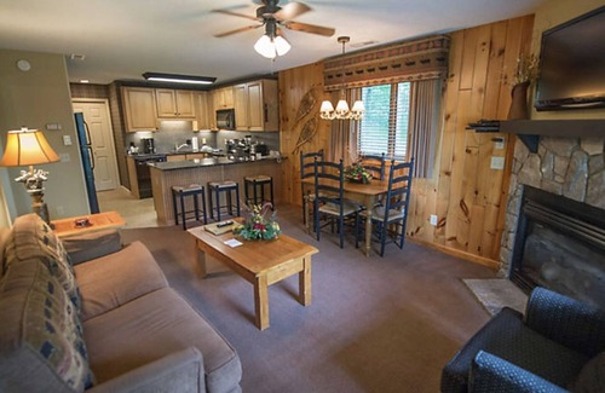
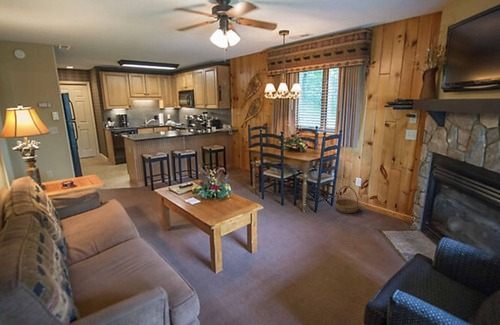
+ basket (347, 199)
